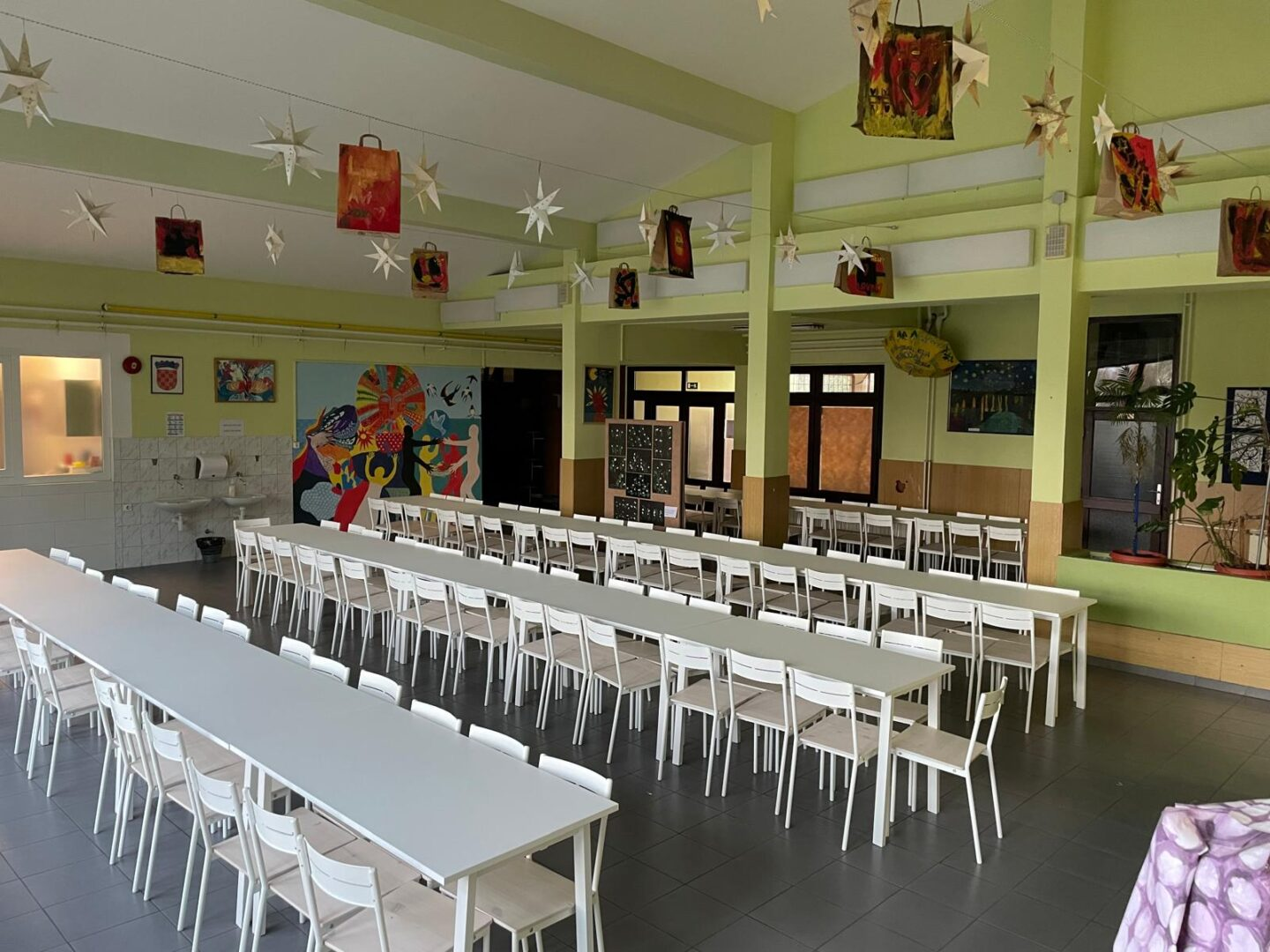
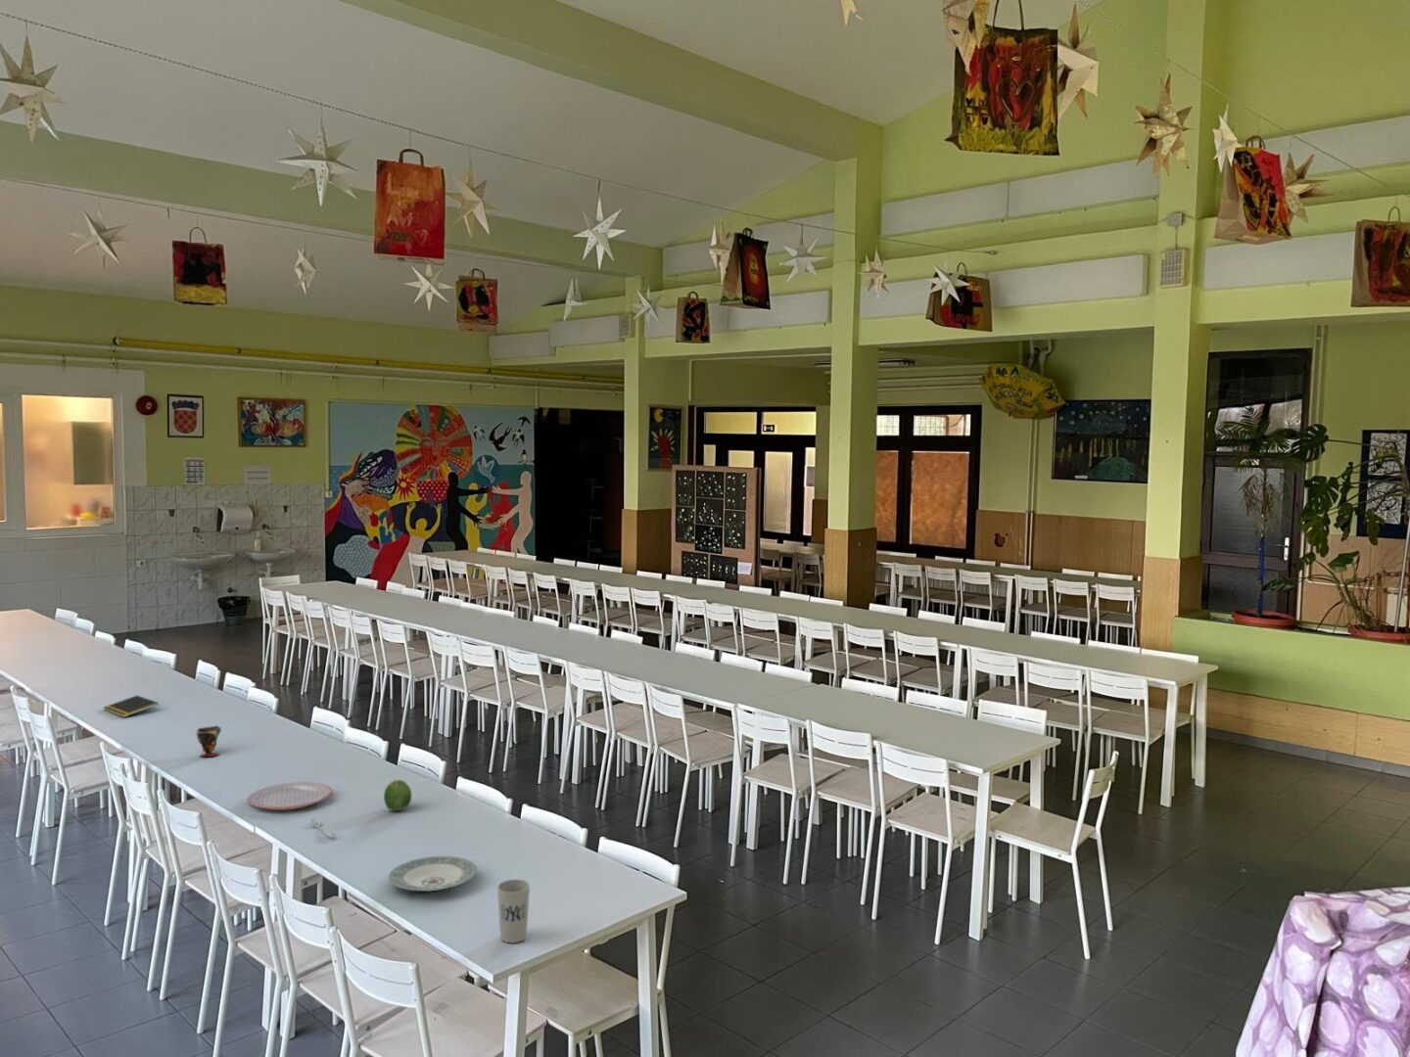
+ cup (513, 912)
+ cup (209, 742)
+ spoon (322, 829)
+ plate (433, 877)
+ notepad (130, 706)
+ plate (290, 797)
+ fruit (397, 794)
